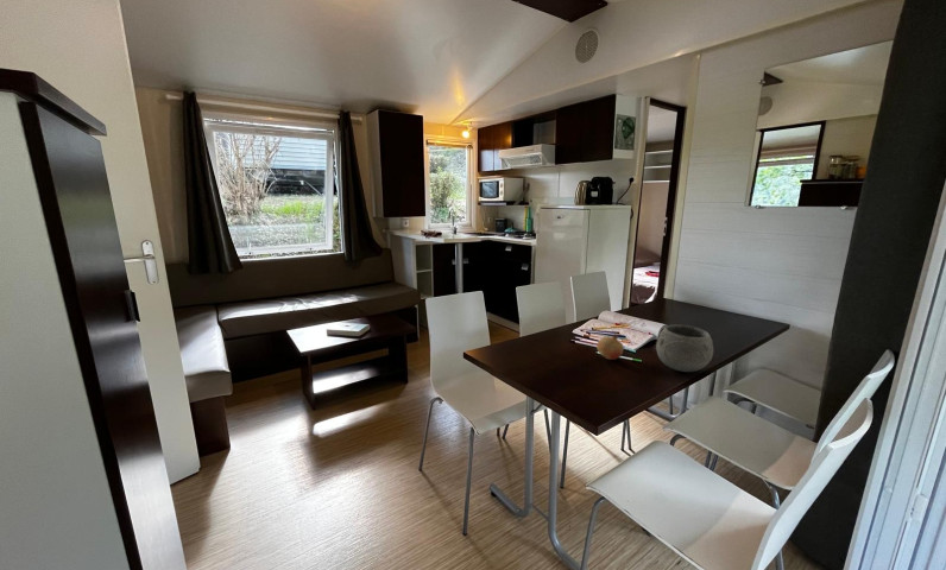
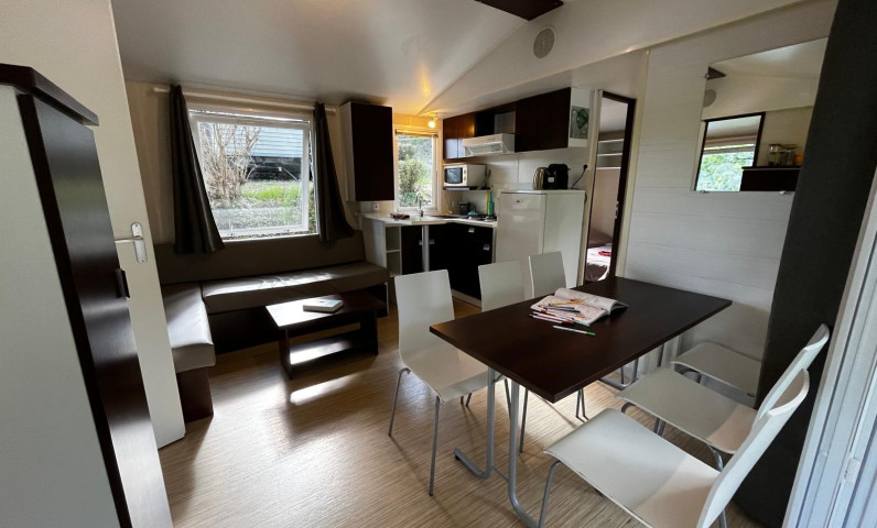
- fruit (610, 346)
- bowl (683, 349)
